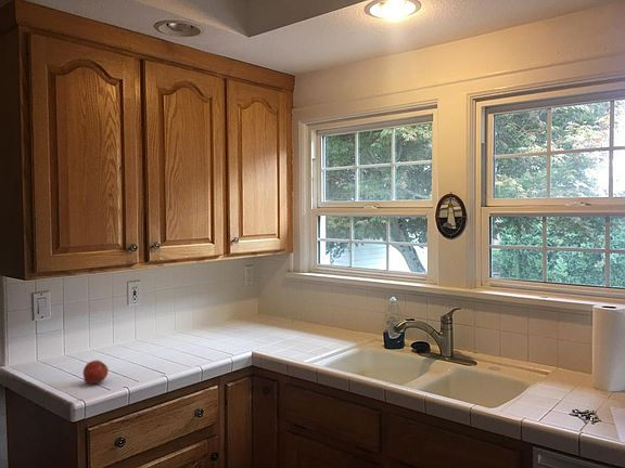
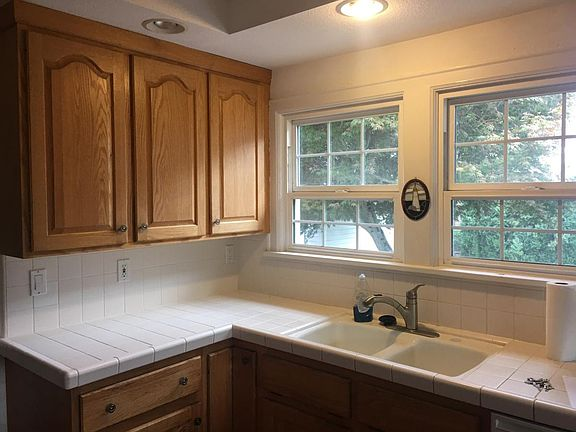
- fruit (94, 372)
